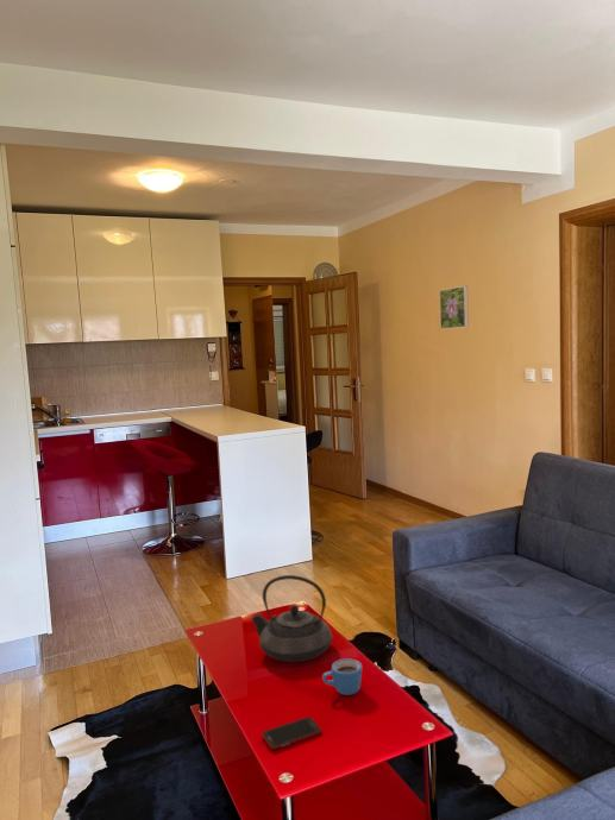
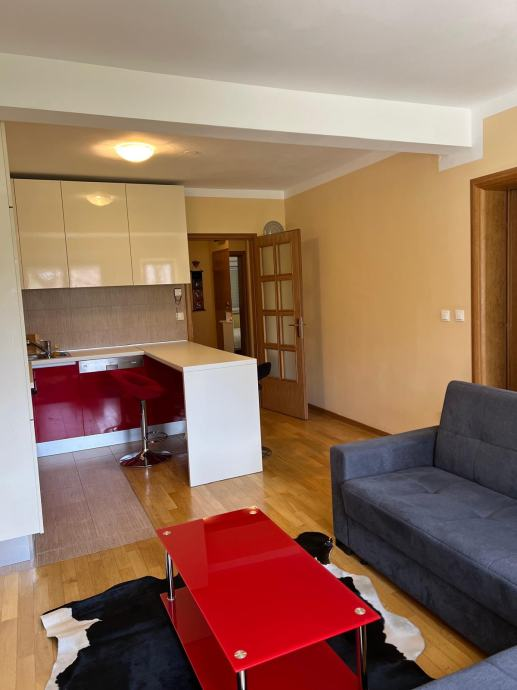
- cell phone (291, 732)
- mug (341, 679)
- teapot (289, 613)
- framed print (453, 308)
